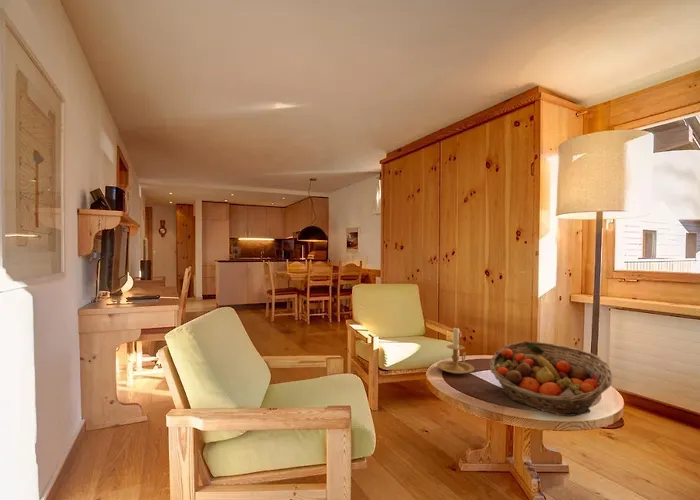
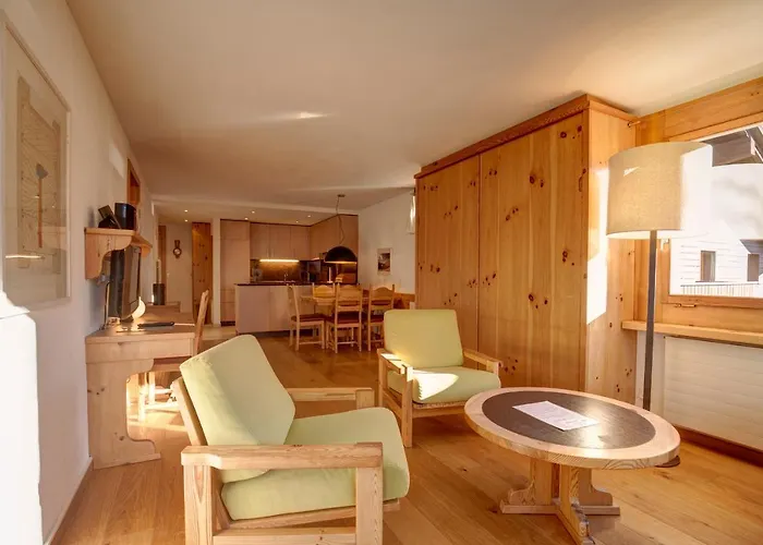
- fruit basket (545, 375)
- candle holder (455, 348)
